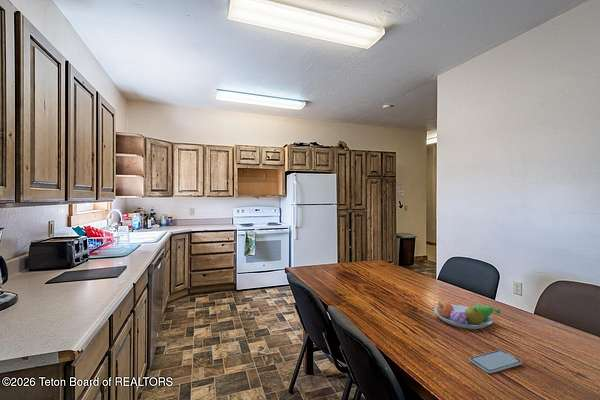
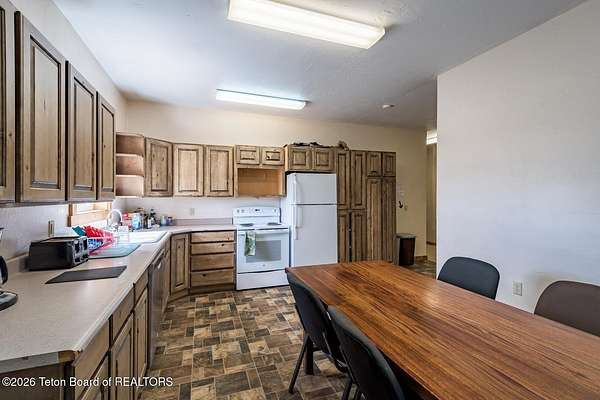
- smartphone (495, 360)
- fruit bowl (464, 309)
